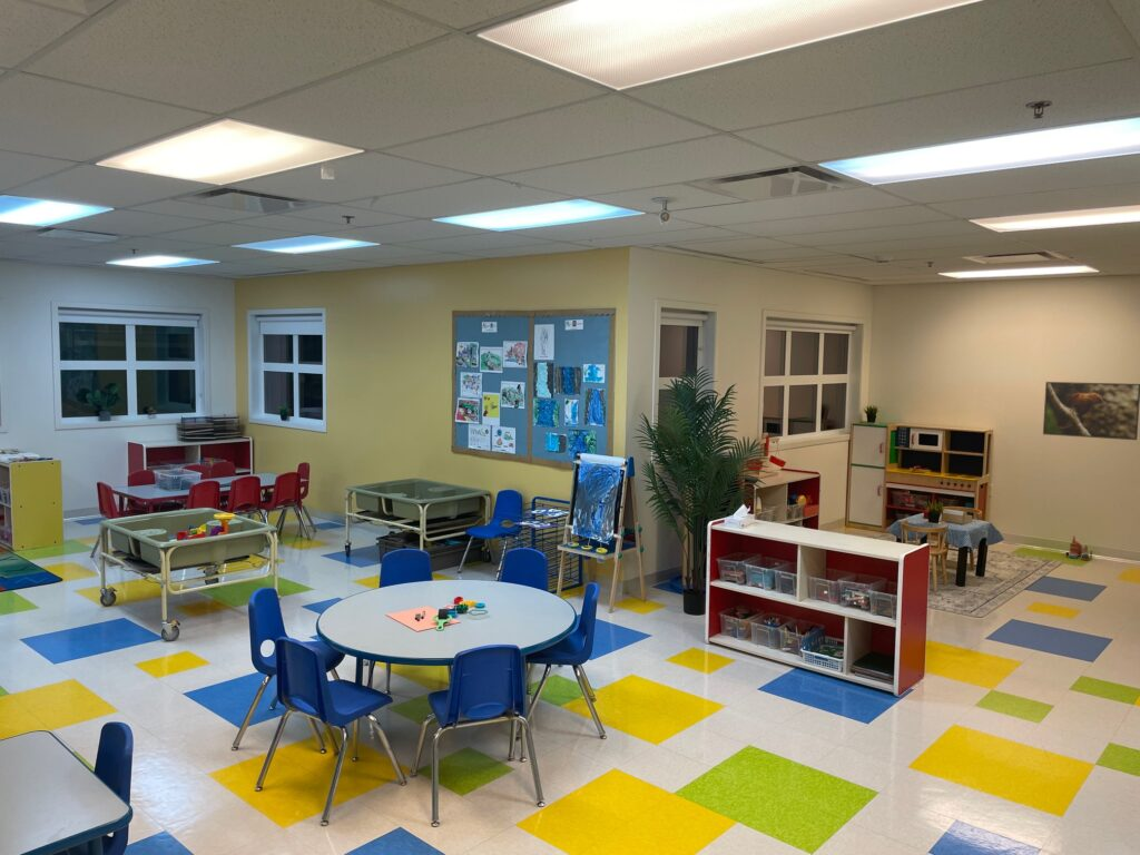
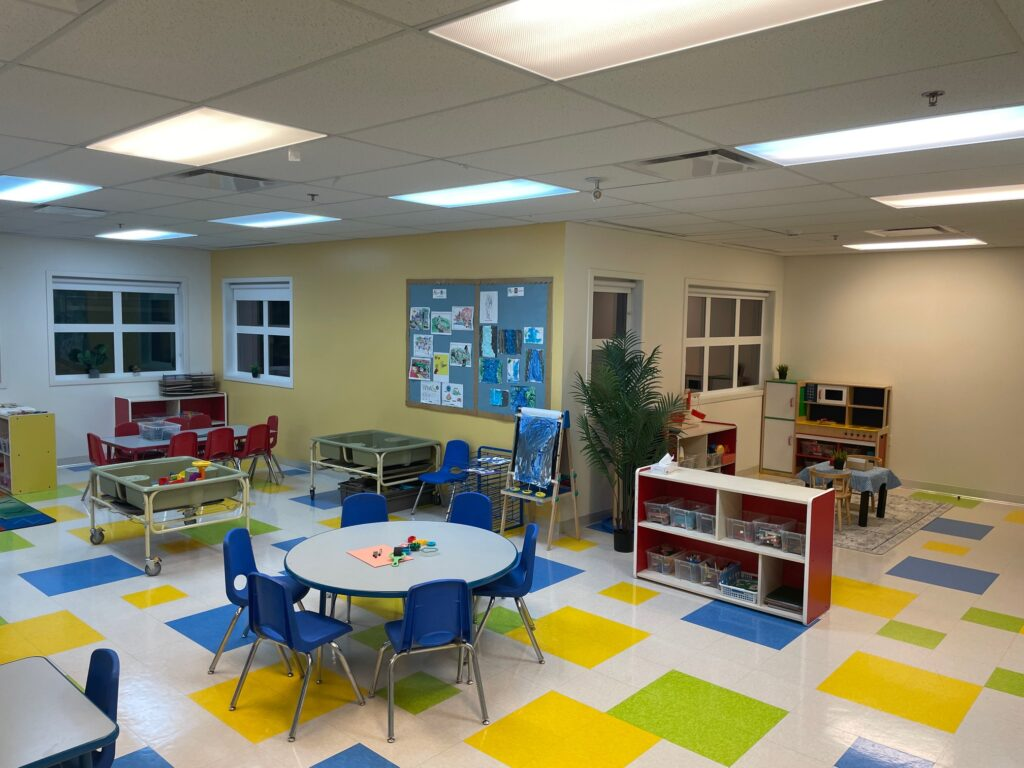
- stacking toy (1080, 546)
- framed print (1090, 410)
